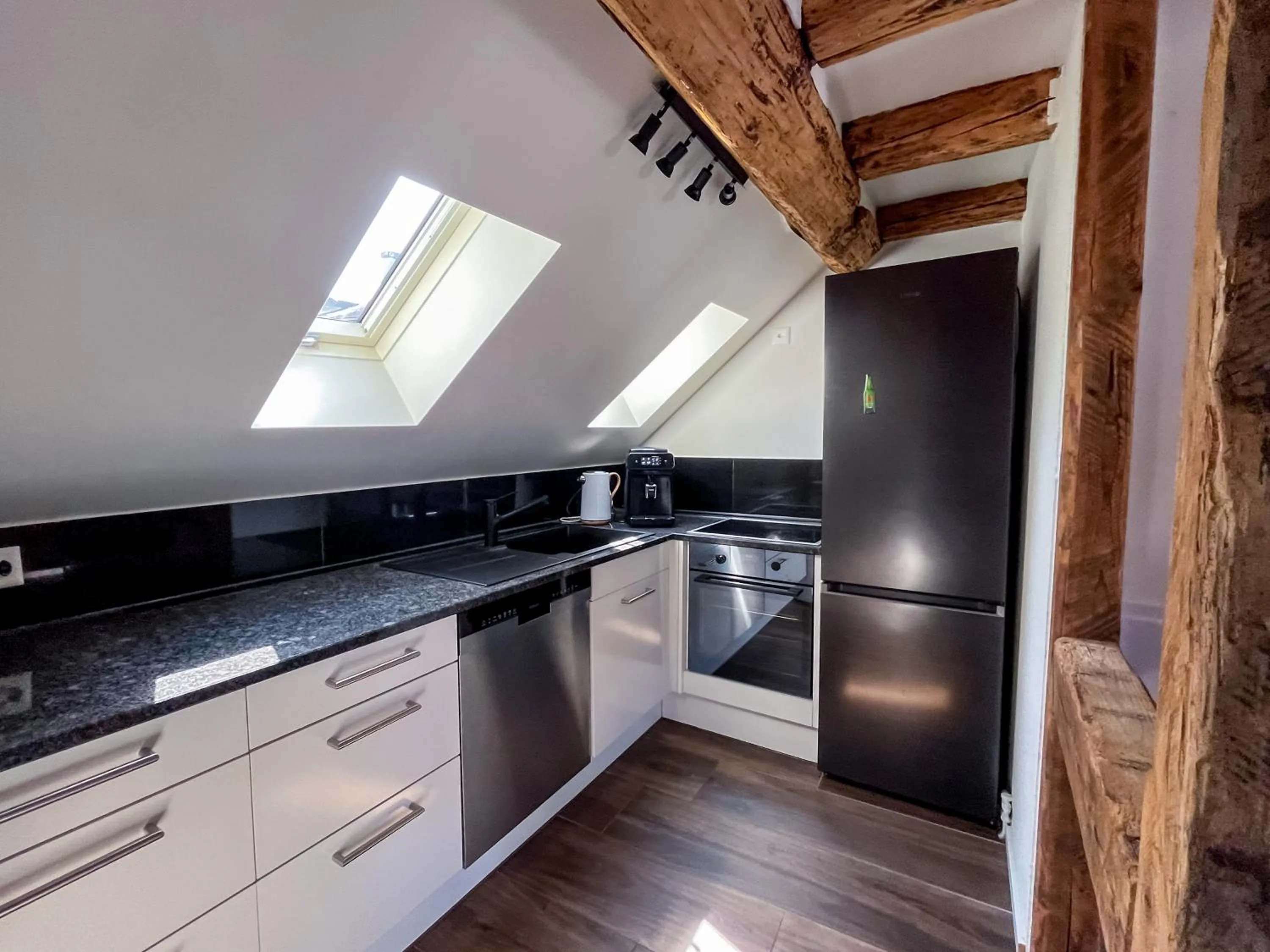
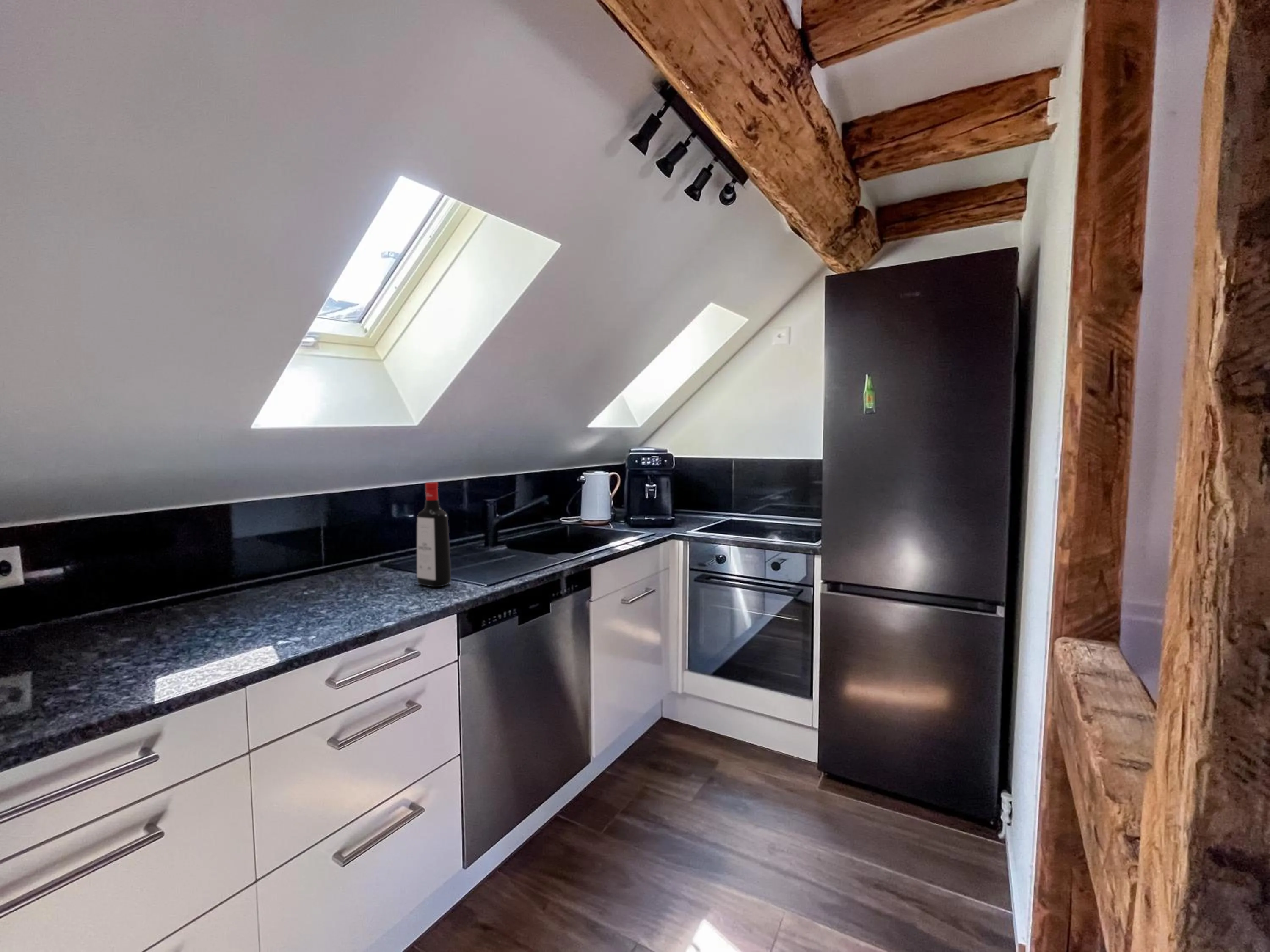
+ liquor bottle (433, 534)
